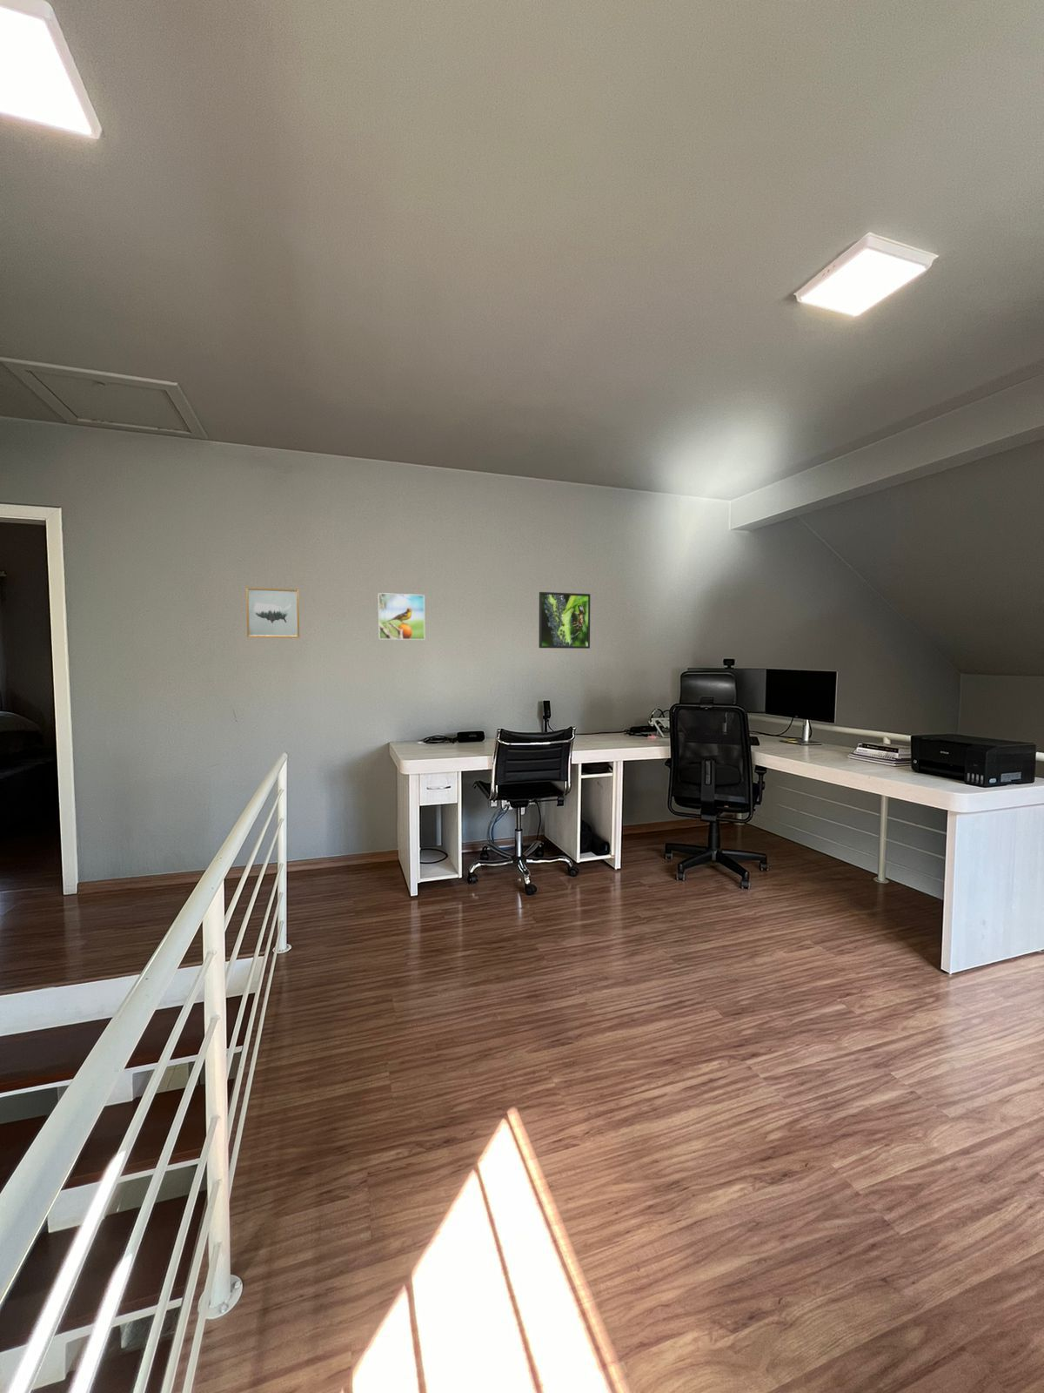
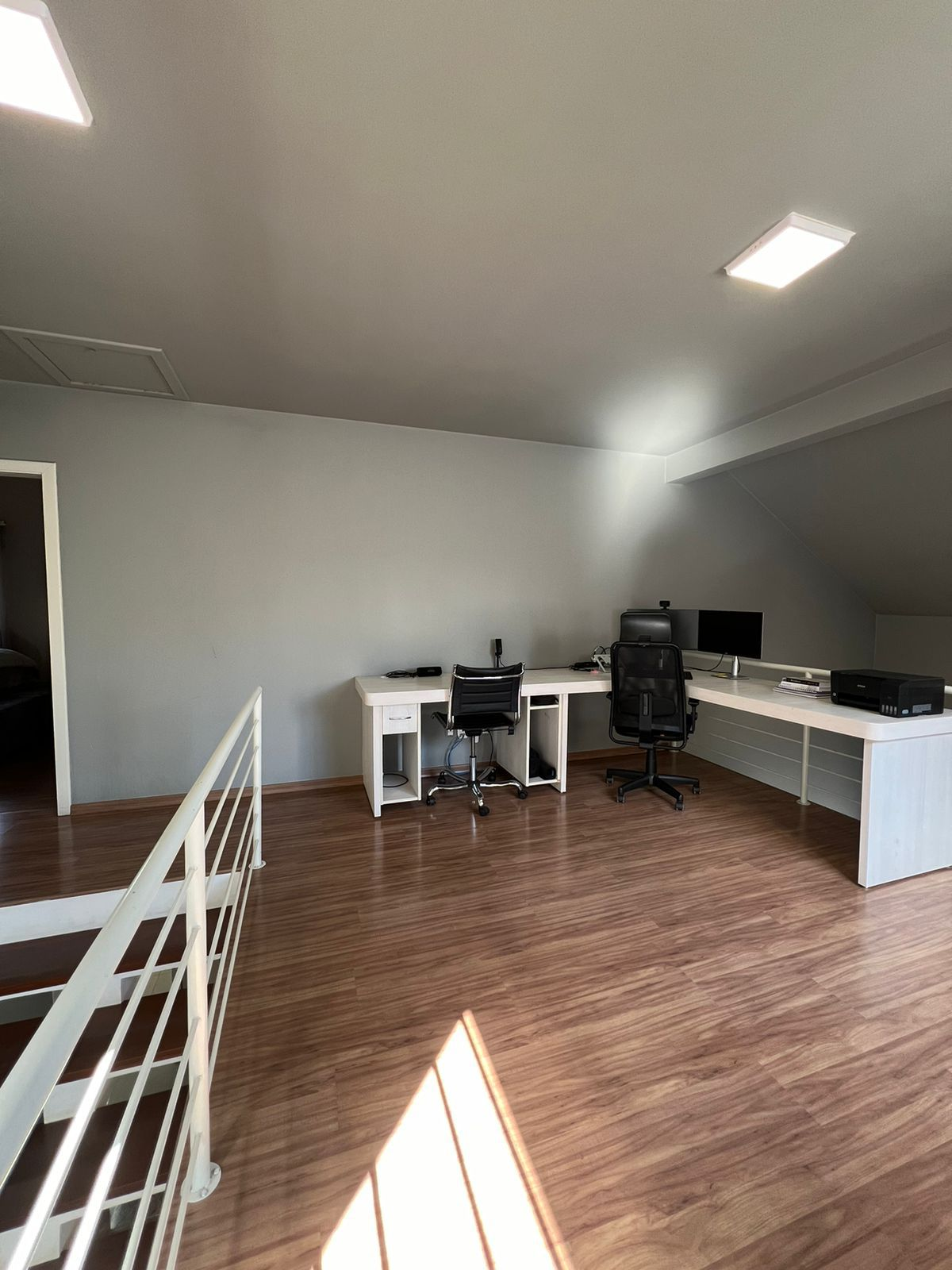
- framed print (401, 616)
- wall art (273, 613)
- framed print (565, 620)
